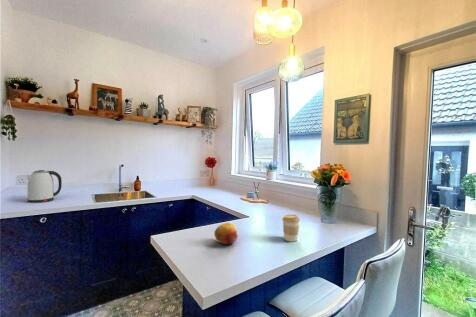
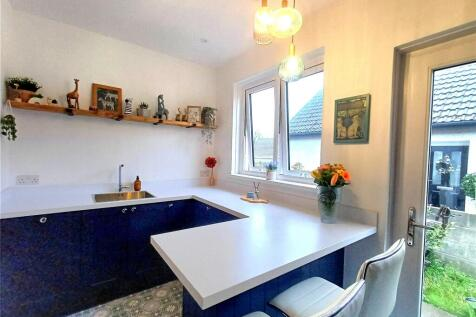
- kettle (45, 184)
- fruit (226, 232)
- coffee cup (290, 227)
